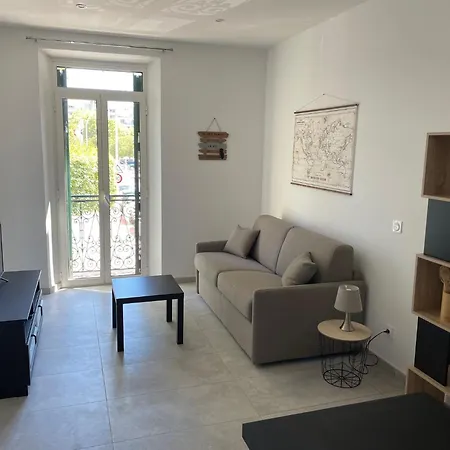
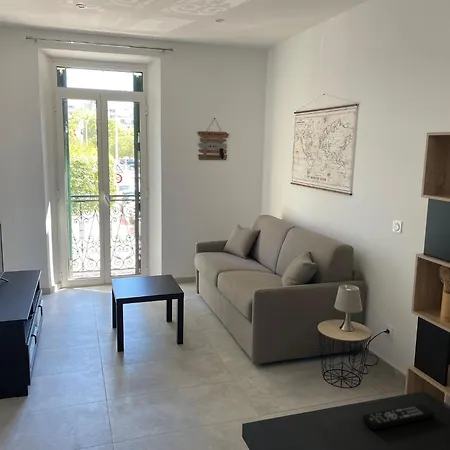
+ remote control (398, 416)
